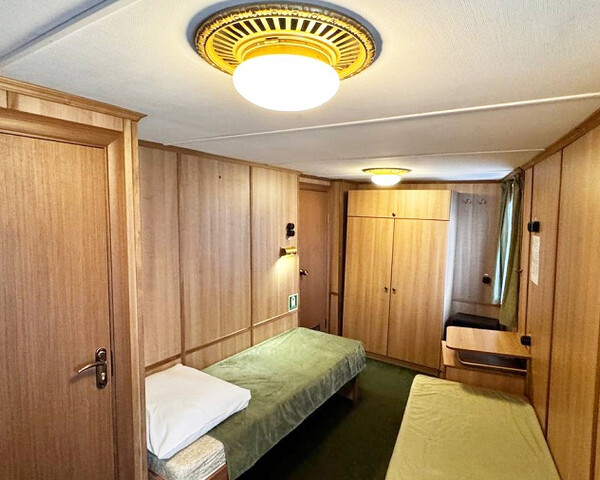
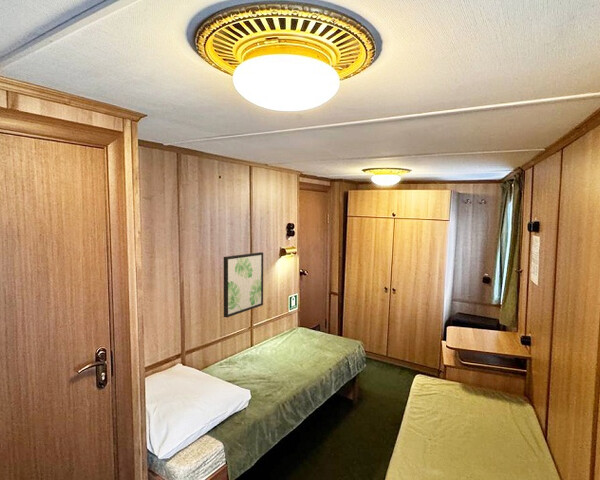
+ wall art (244, 282)
